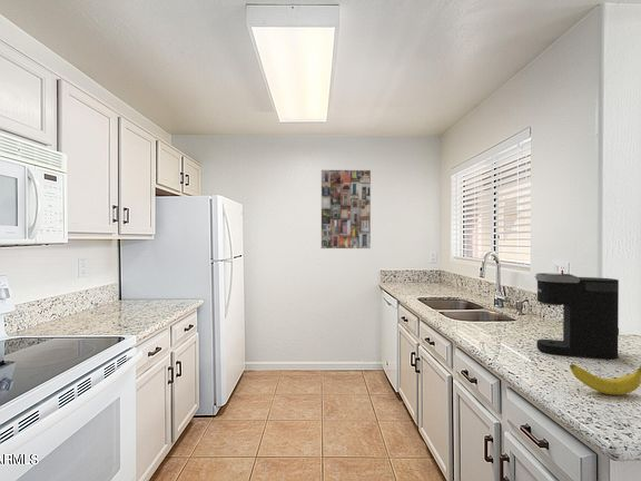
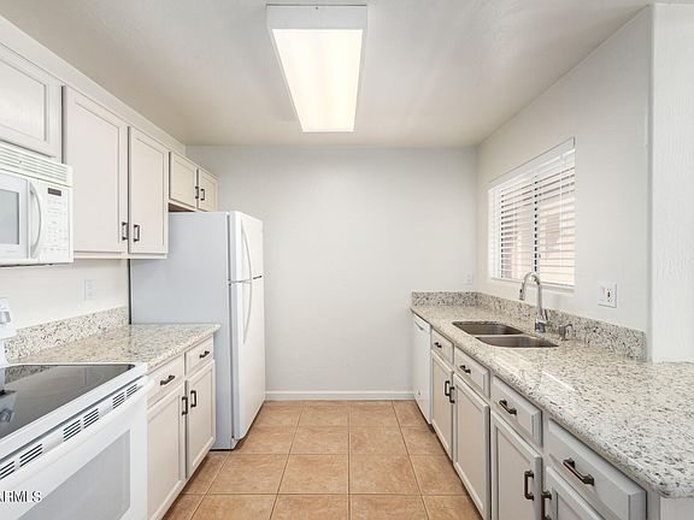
- coffee maker (574, 313)
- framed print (345, 209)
- banana (608, 379)
